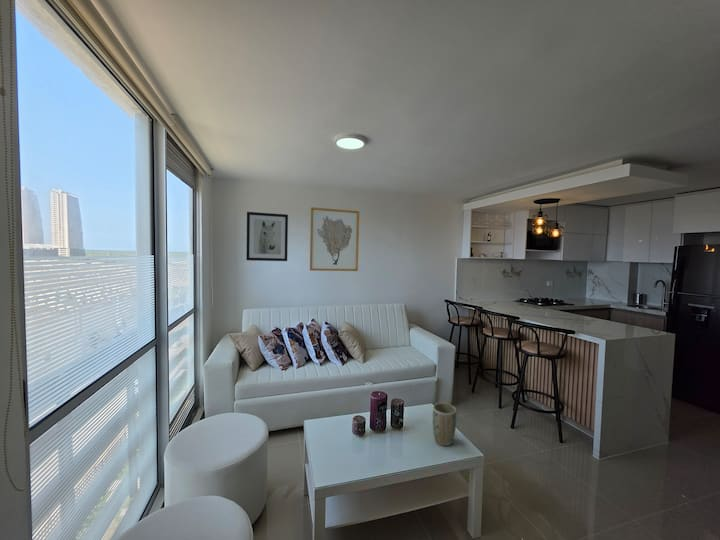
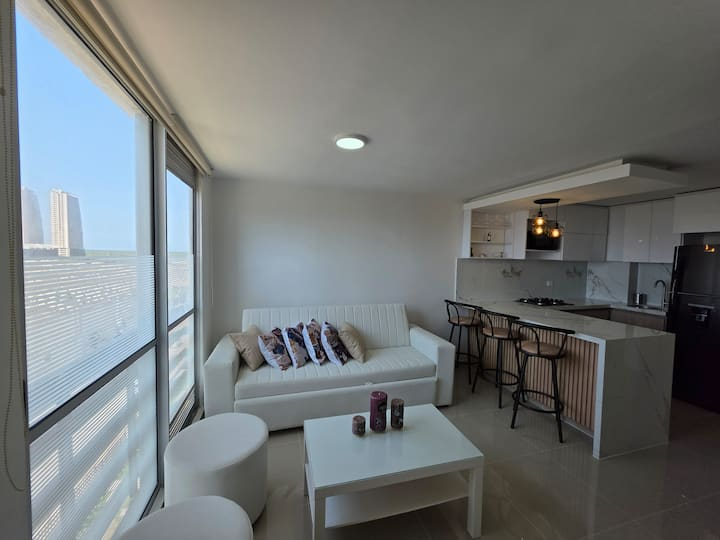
- plant pot (444, 424)
- wall art (267, 237)
- wall art (334, 240)
